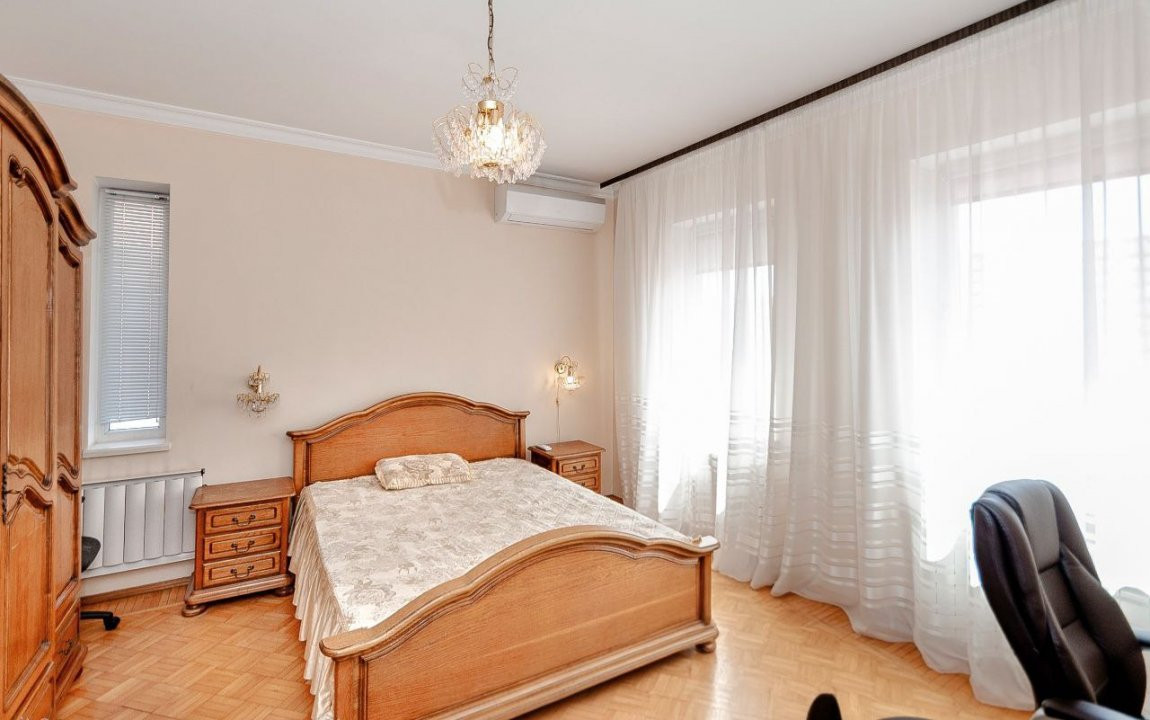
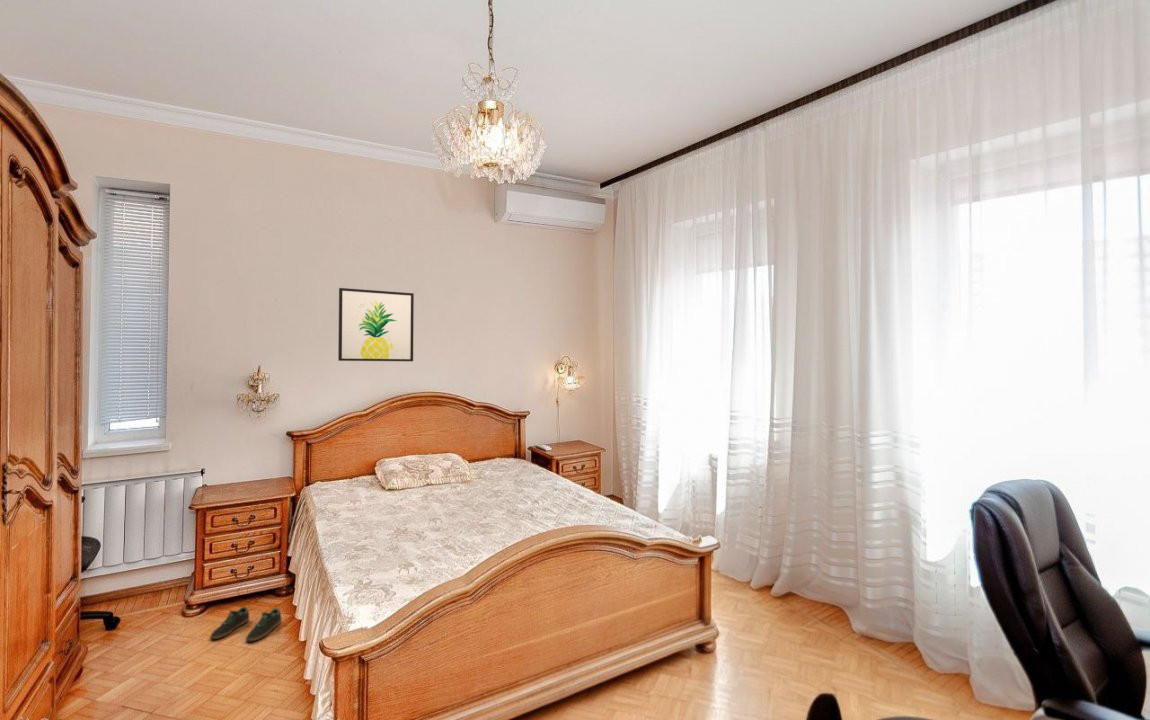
+ wall art (377, 325)
+ shoe (247, 621)
